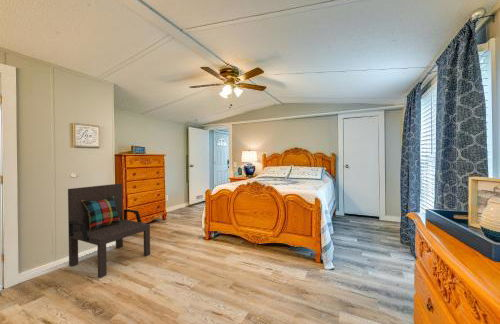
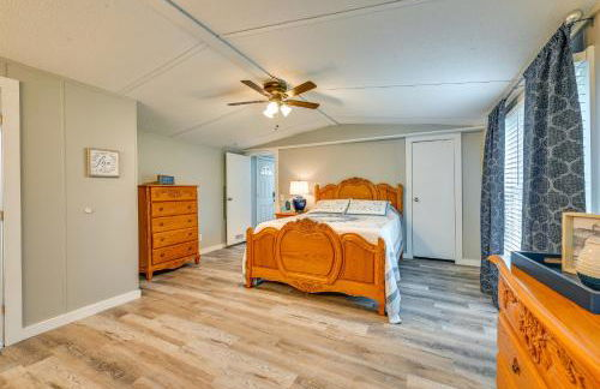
- armchair (111, 223)
